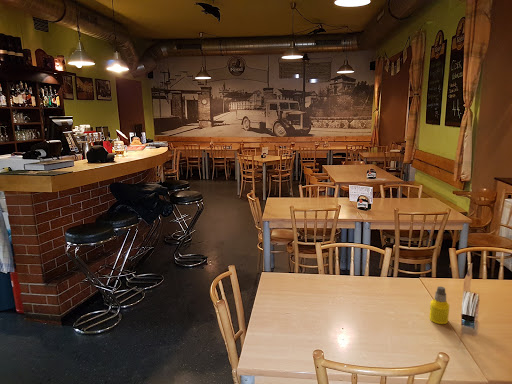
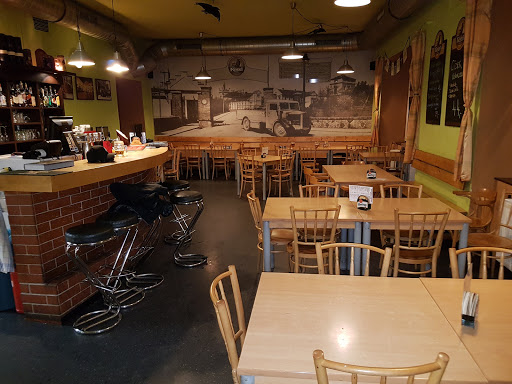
- bottle (439, 303)
